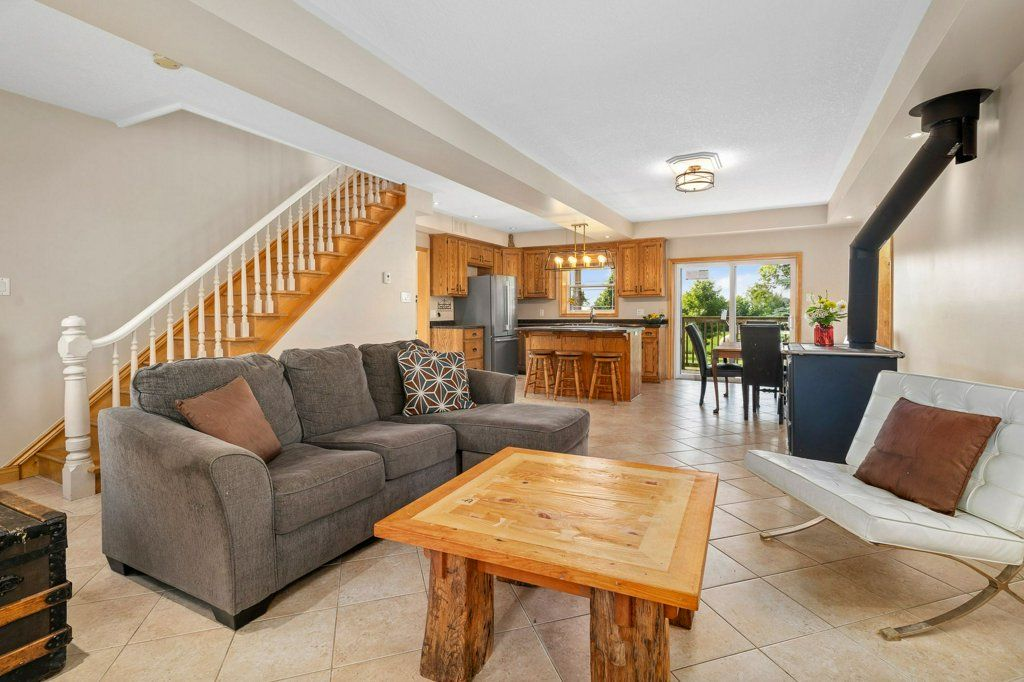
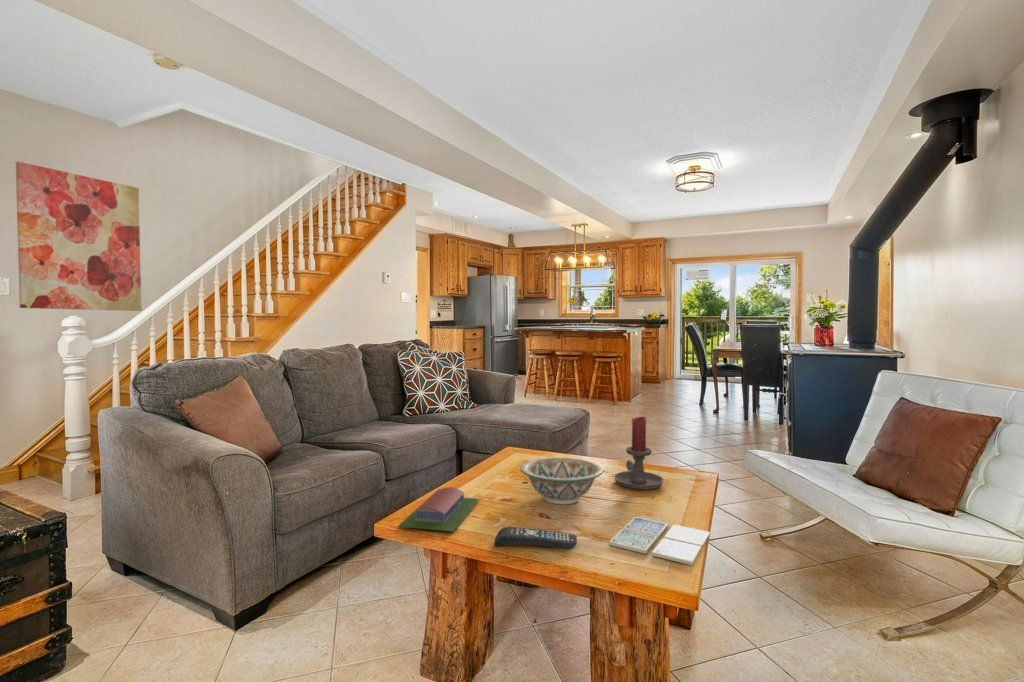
+ decorative bowl (561, 482)
+ remote control (535, 538)
+ candle holder (636, 448)
+ architectural model (441, 506)
+ wall art (84, 243)
+ drink coaster (659, 537)
